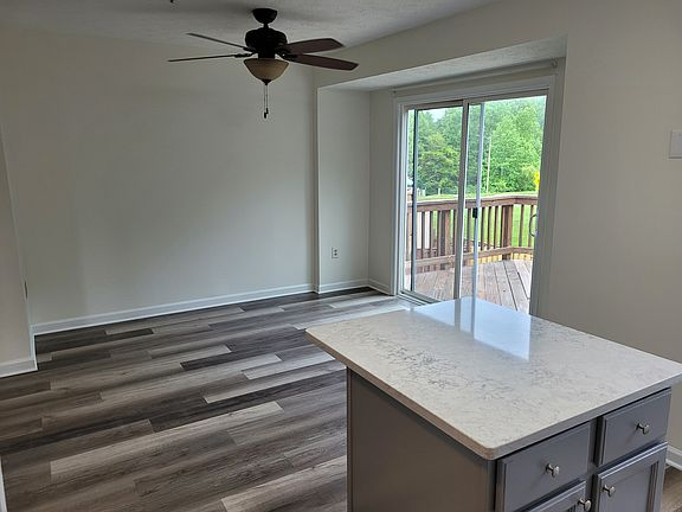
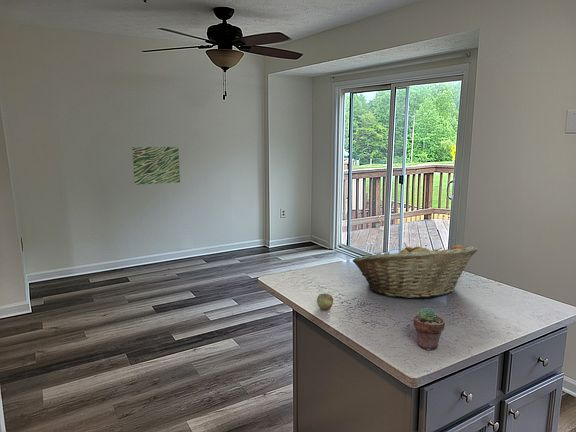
+ wall art (156, 165)
+ potted succulent (428, 326)
+ fruit basket (413, 264)
+ apple (325, 301)
